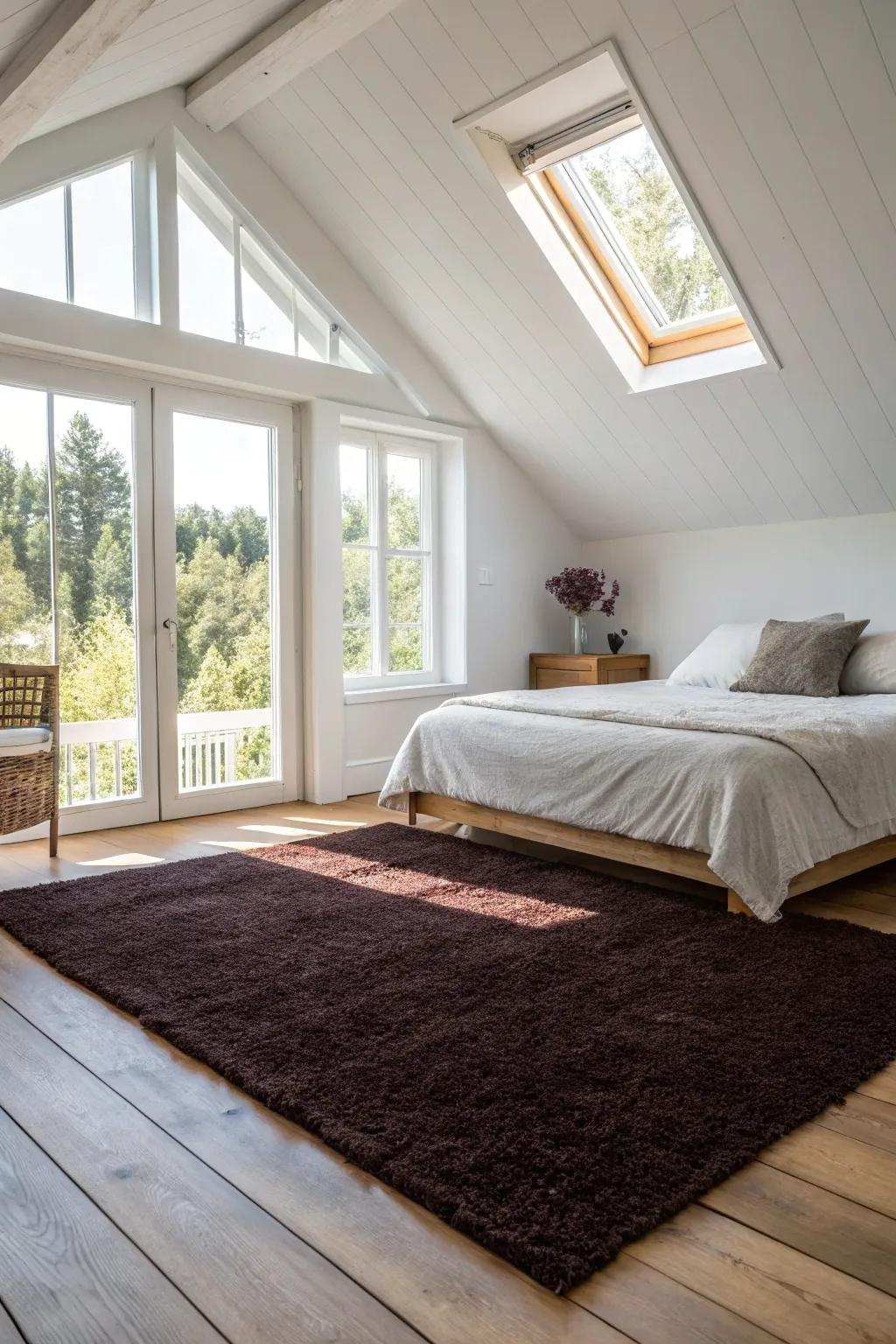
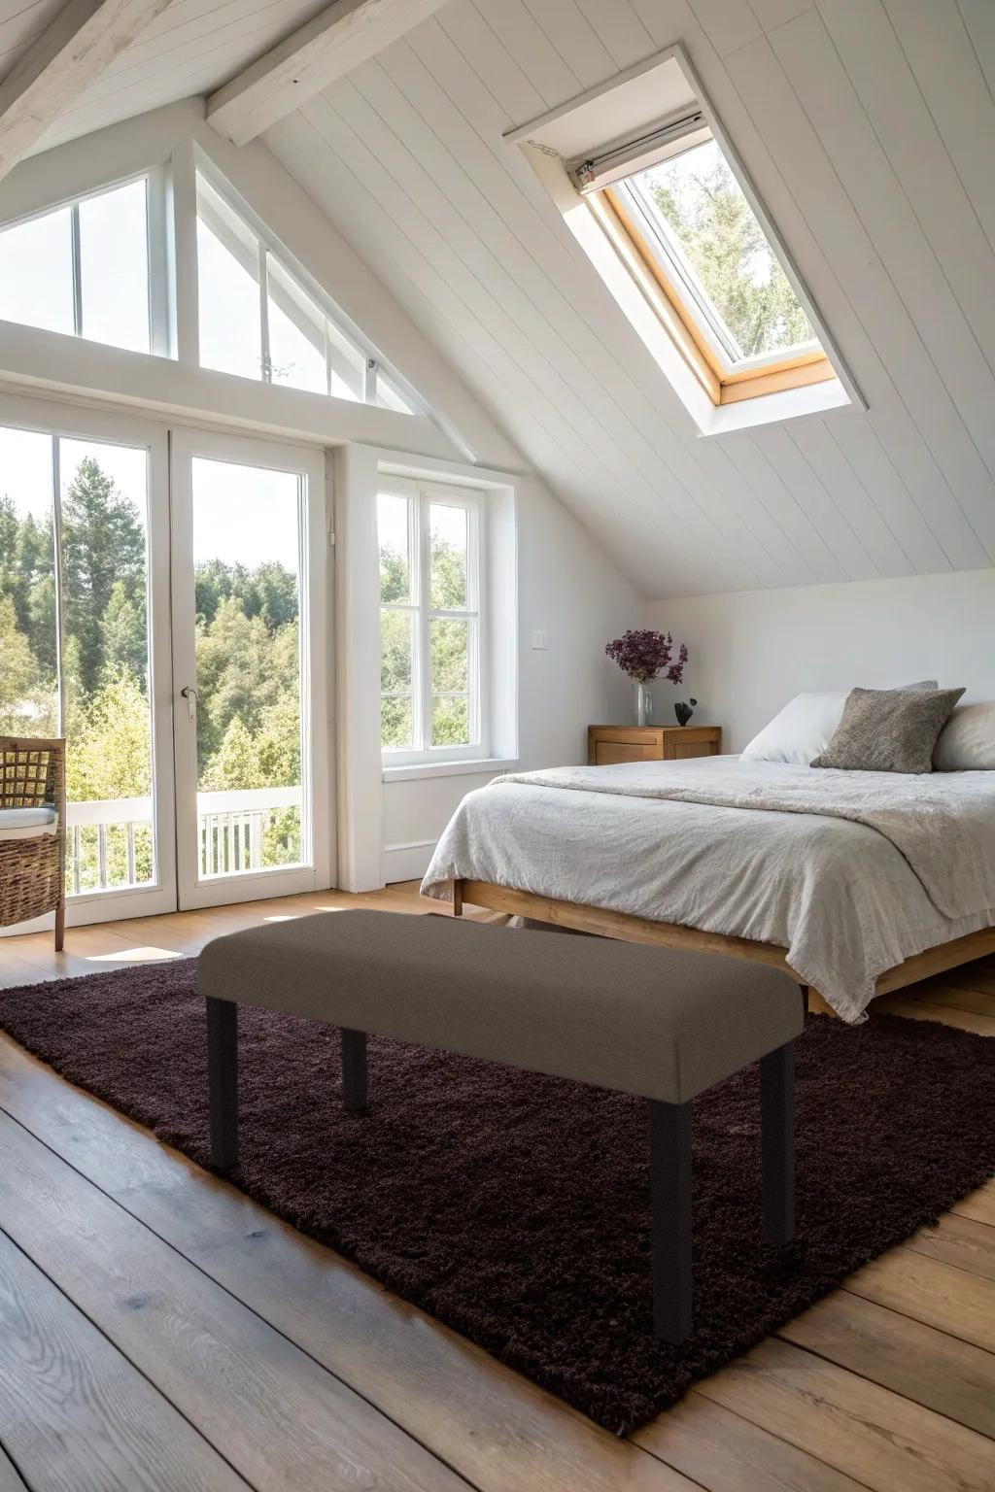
+ bench (478, 1058)
